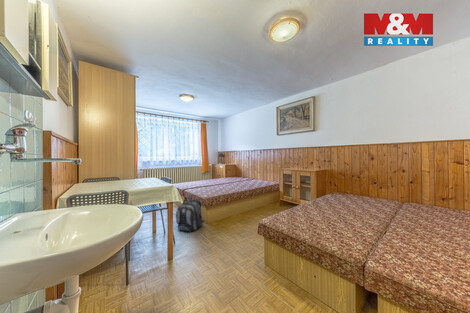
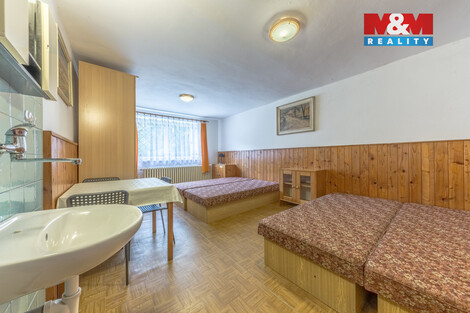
- backpack (190, 212)
